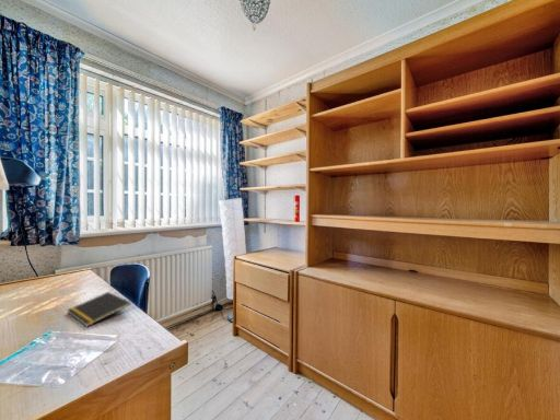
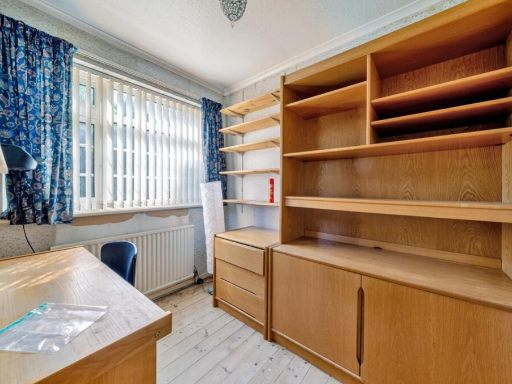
- notepad (98, 306)
